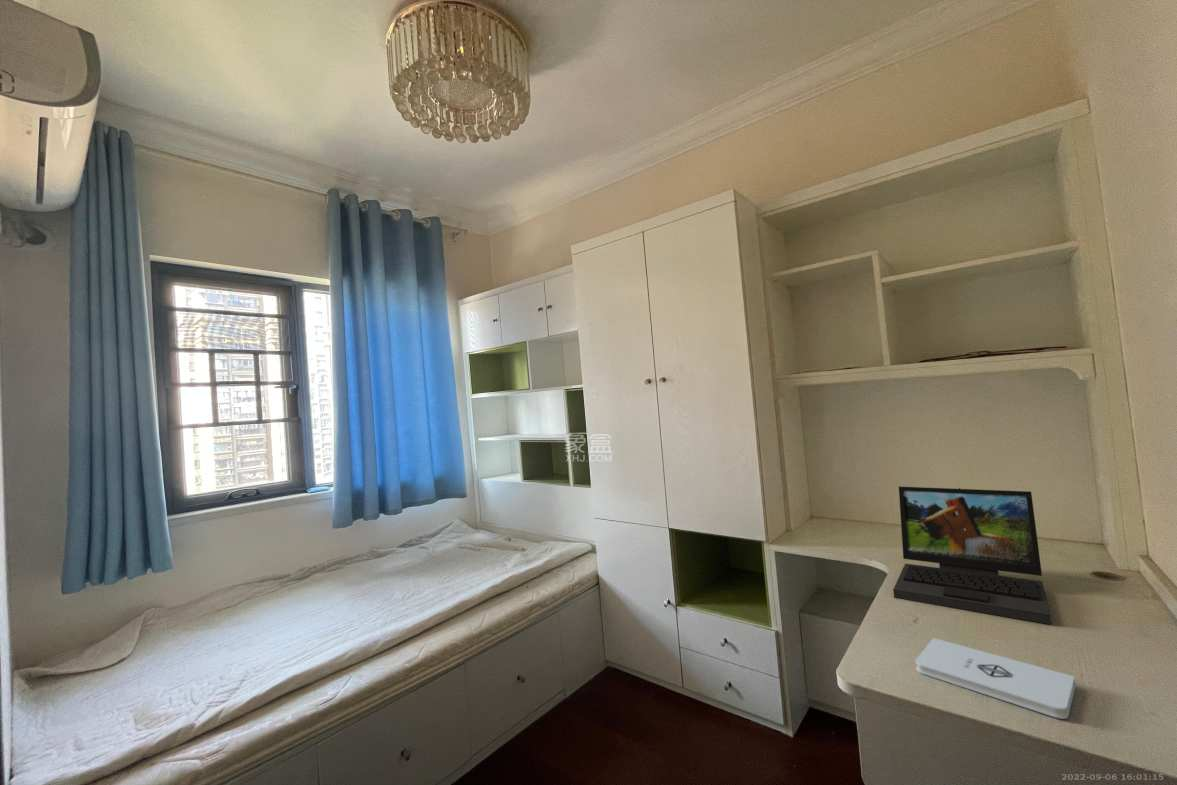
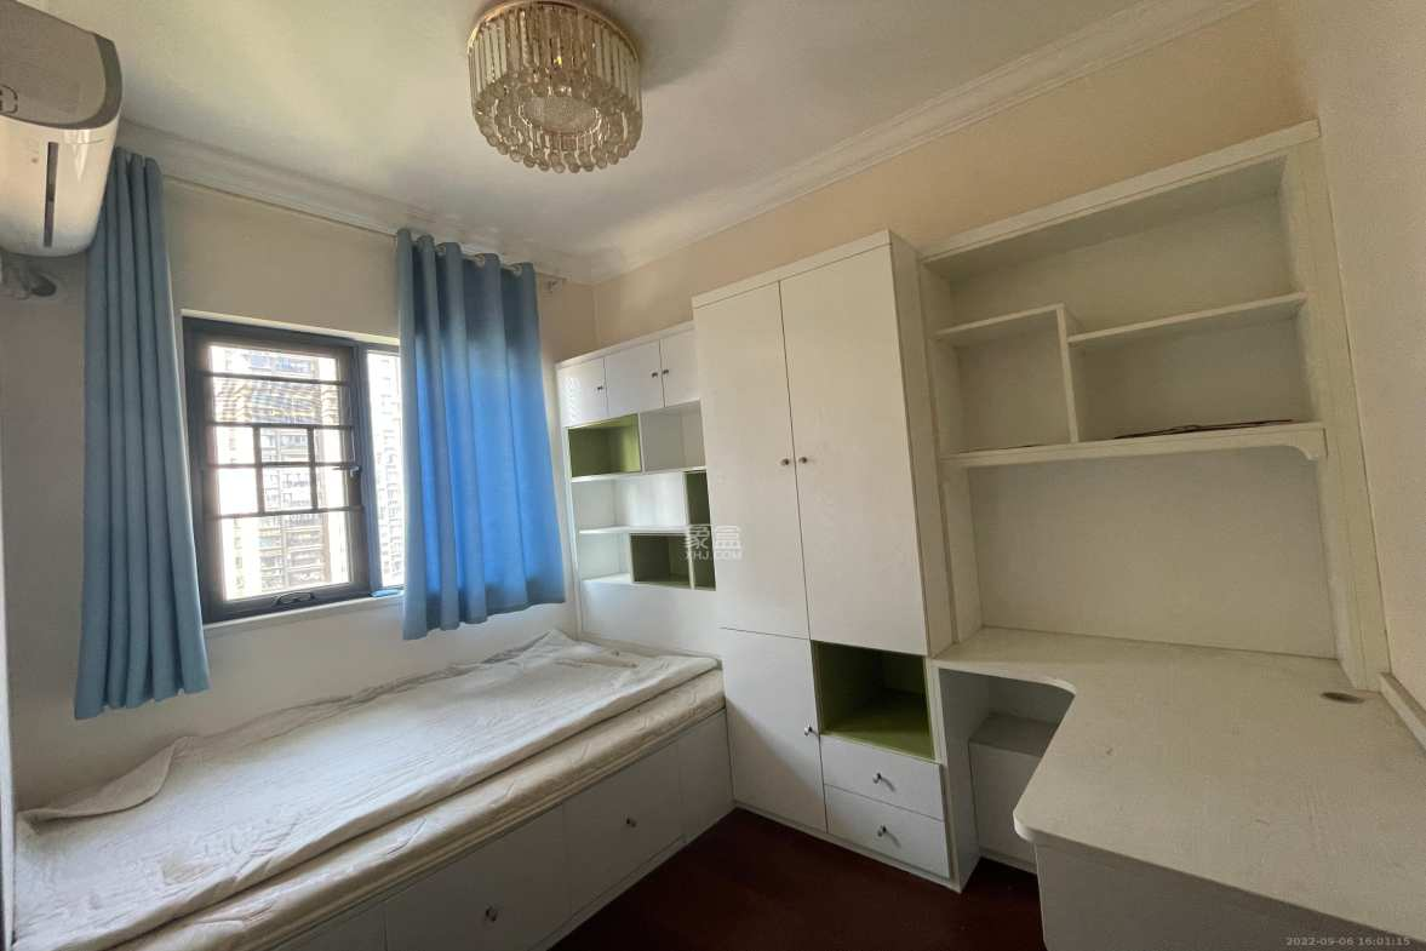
- notepad (990, 673)
- laptop (962, 542)
